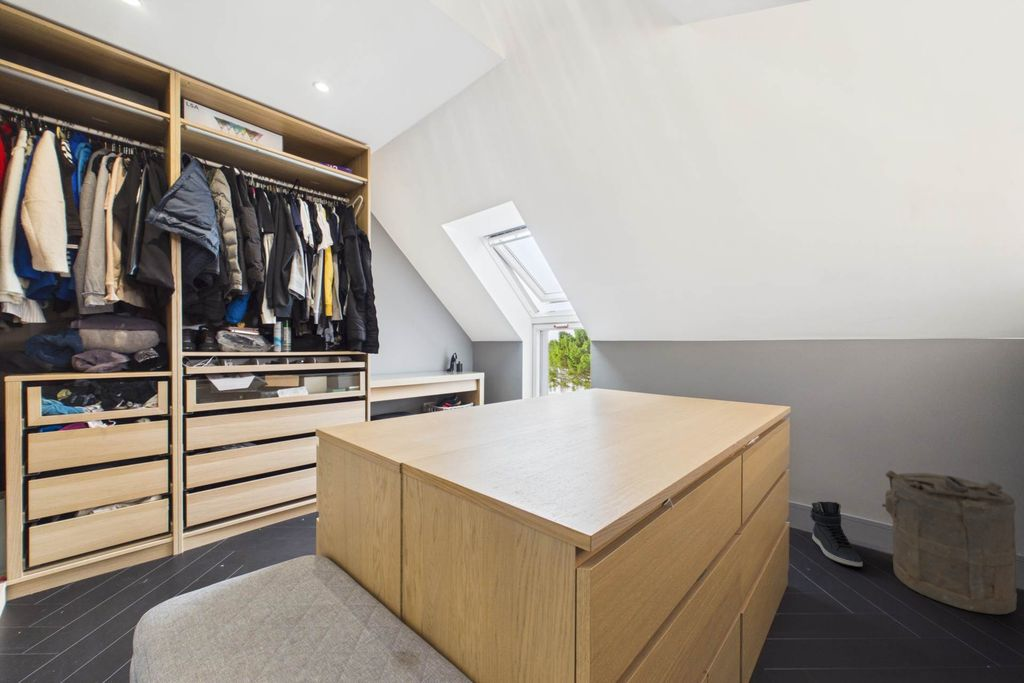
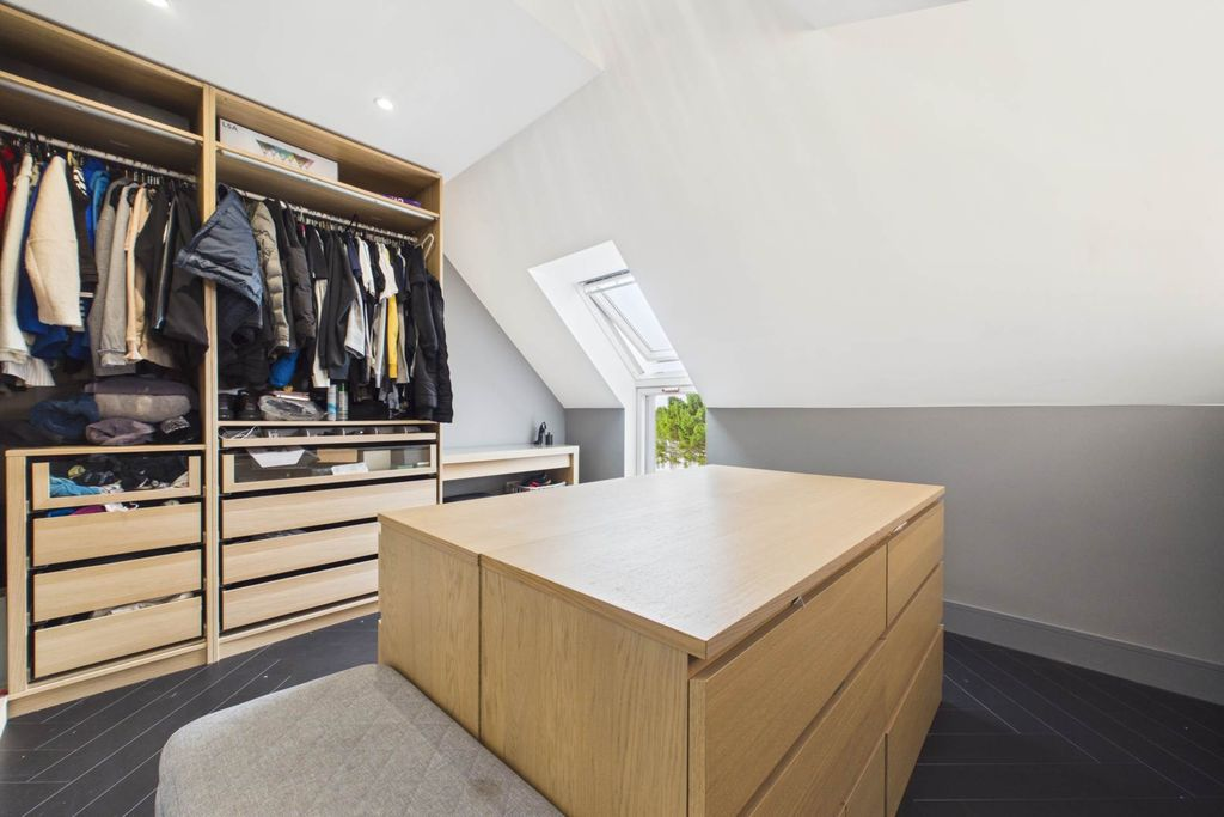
- laundry hamper (943, 529)
- sneaker (835, 529)
